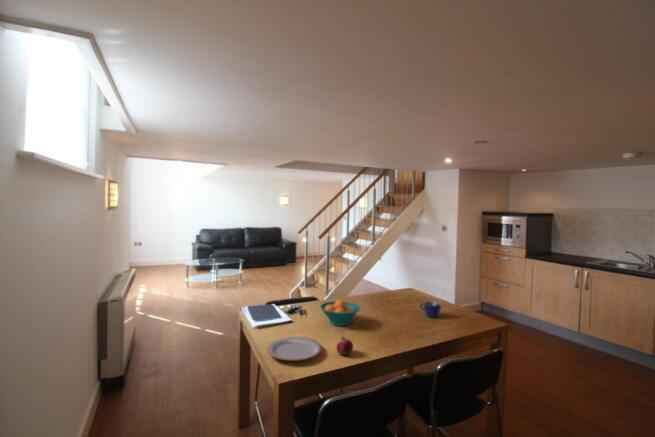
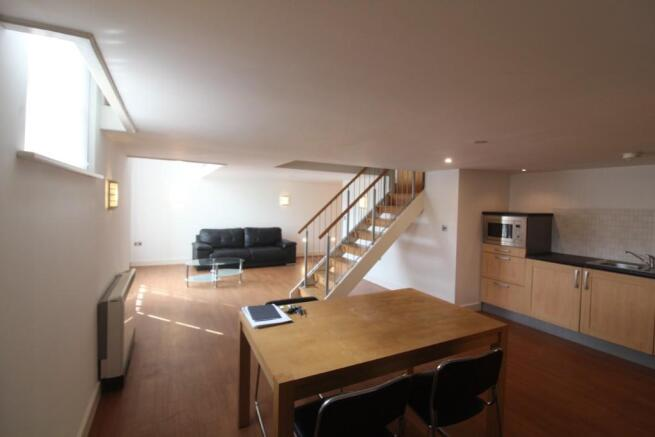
- cup (429, 308)
- fruit (344, 344)
- plate (294, 349)
- fruit bowl (339, 311)
